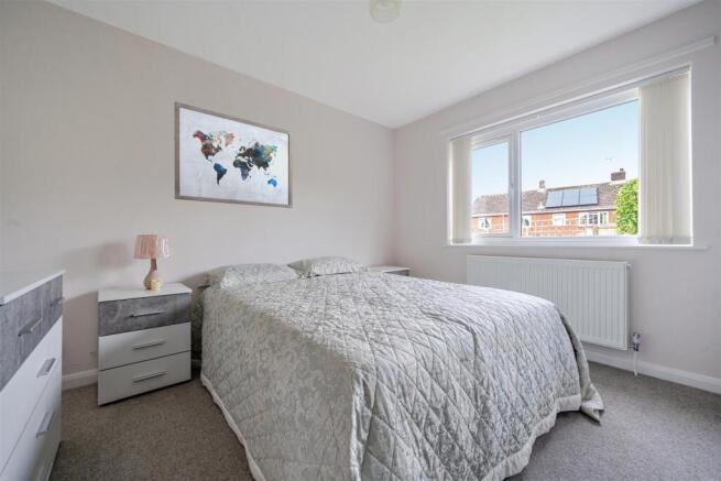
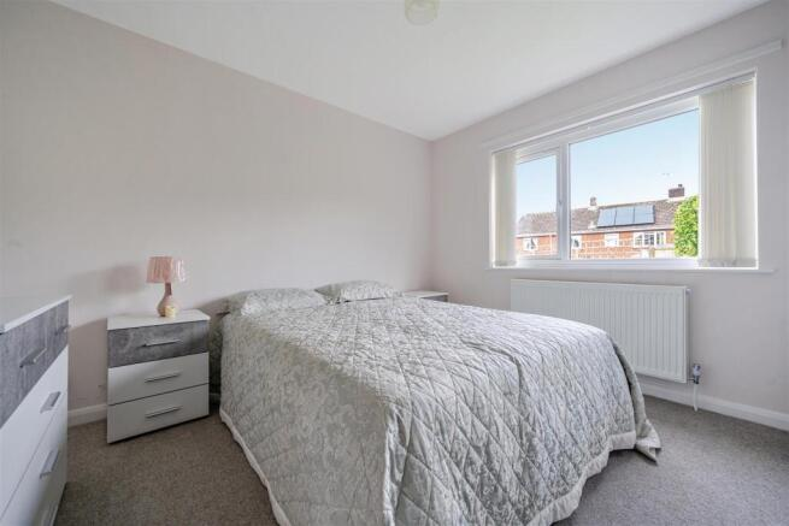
- wall art (240, 161)
